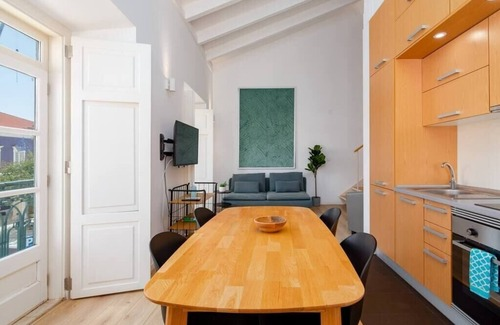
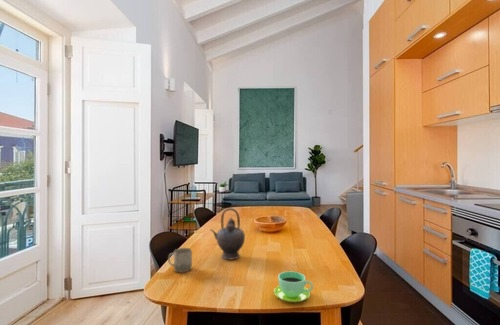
+ teapot (227, 232)
+ cup (292, 286)
+ cup (179, 259)
